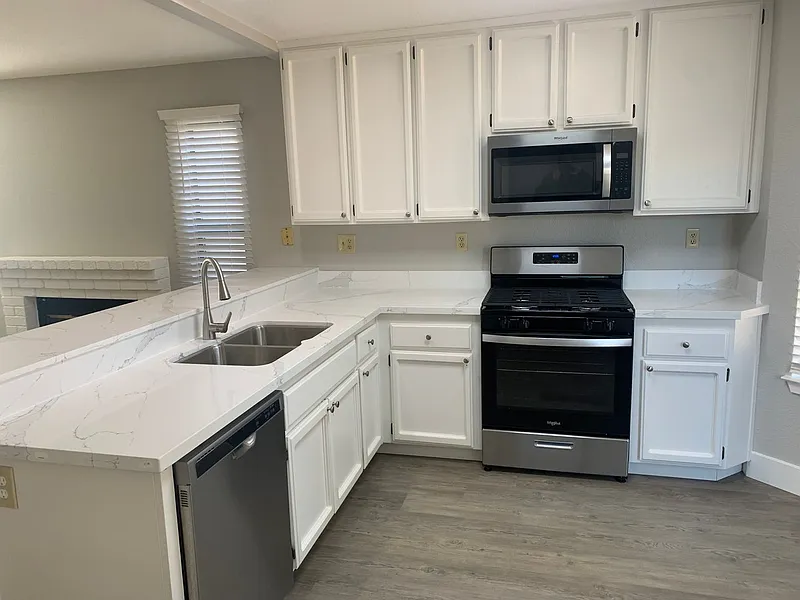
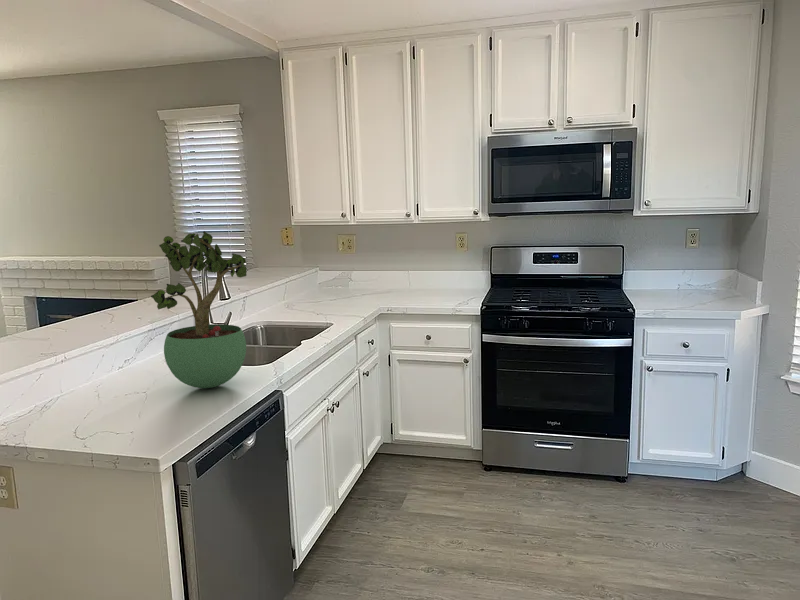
+ potted plant (206, 310)
